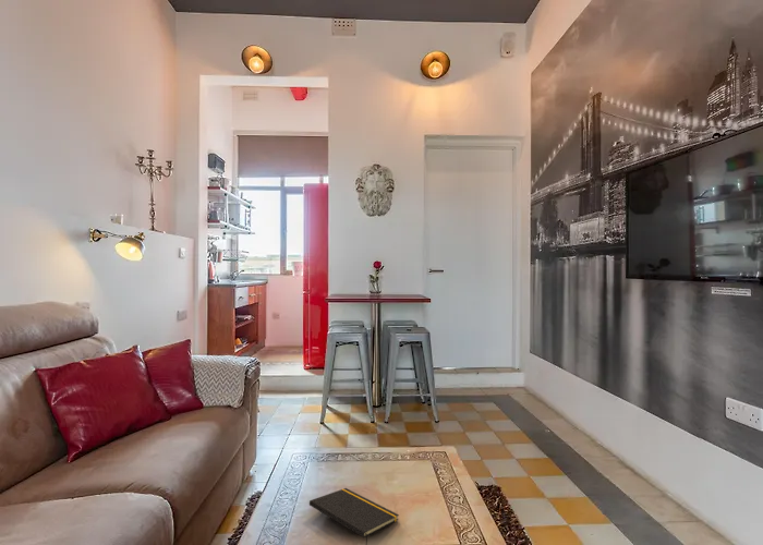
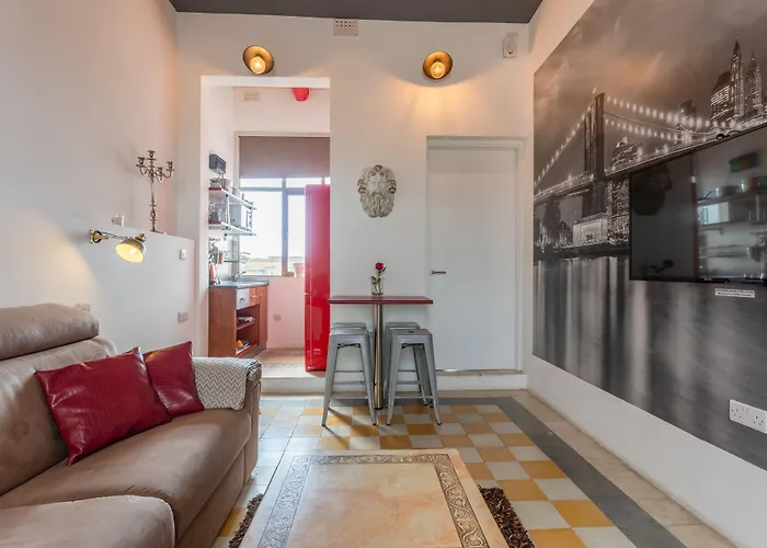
- notepad (353, 509)
